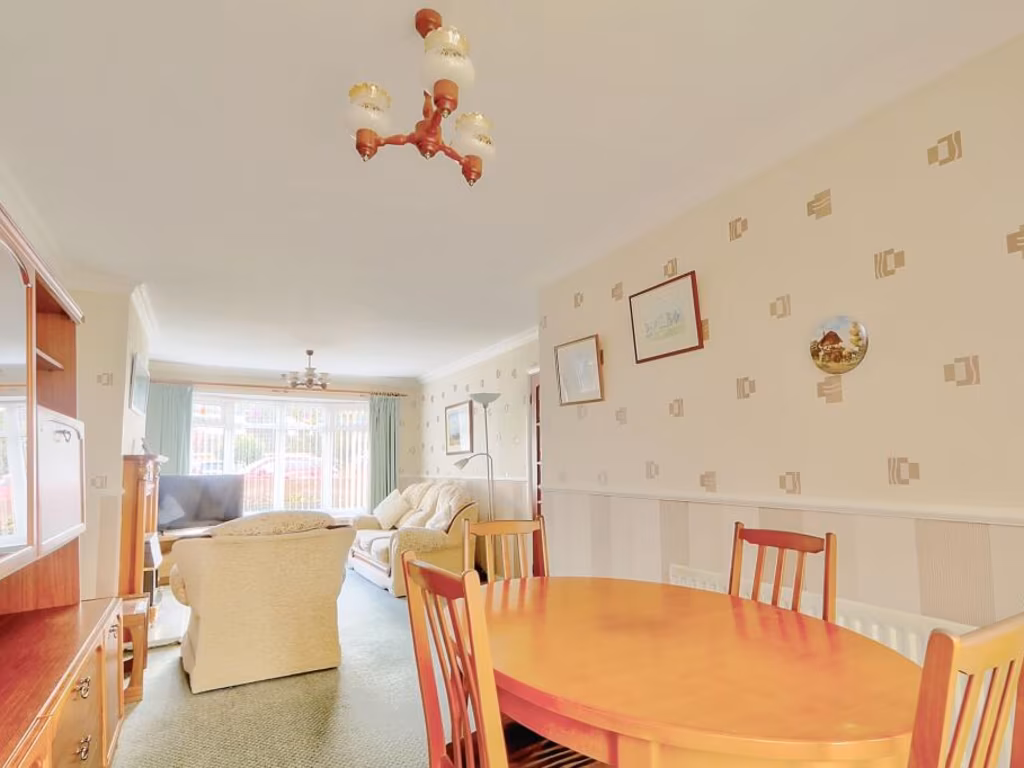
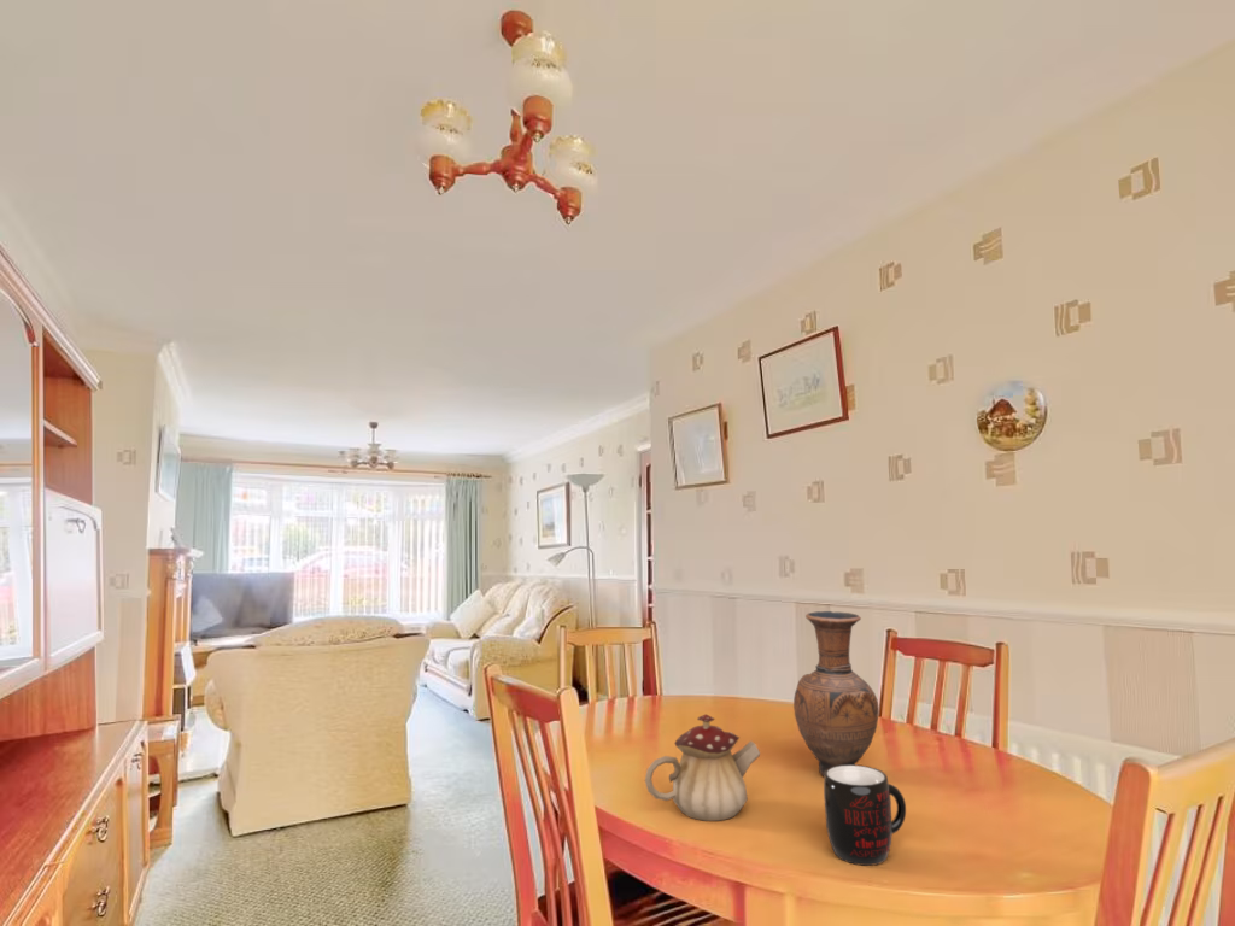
+ teapot (702, 761)
+ vase (835, 693)
+ mug (867, 811)
